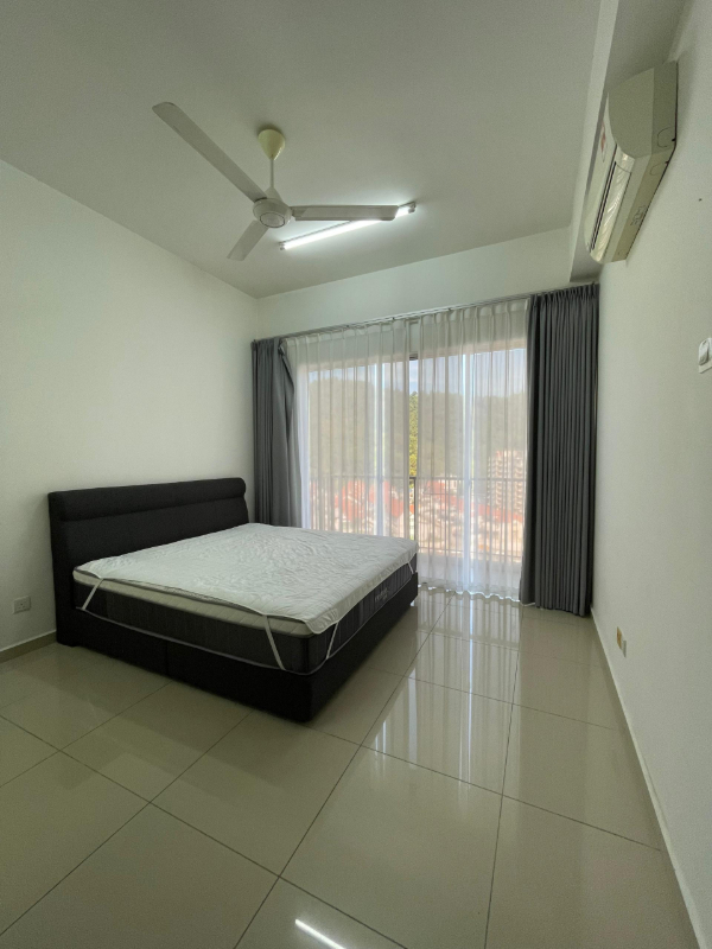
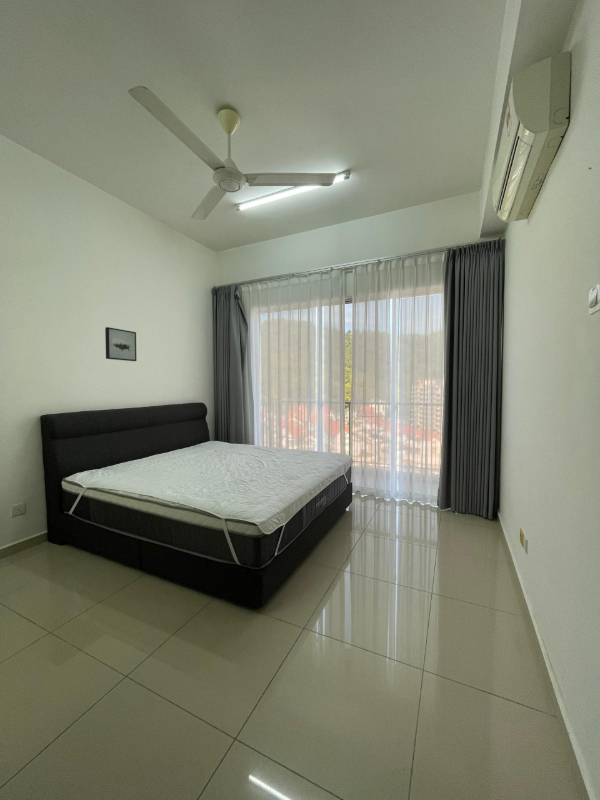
+ wall art (121, 344)
